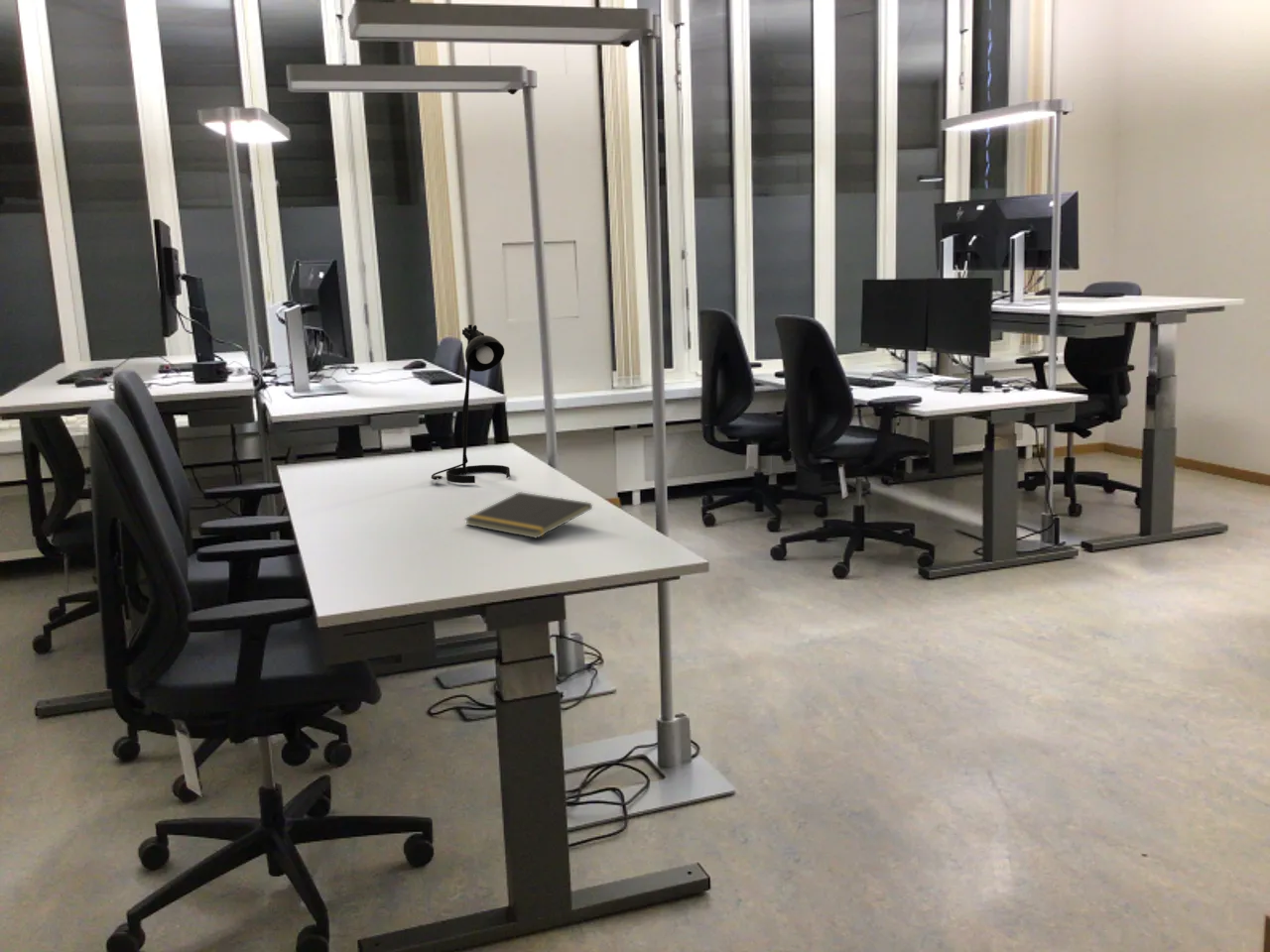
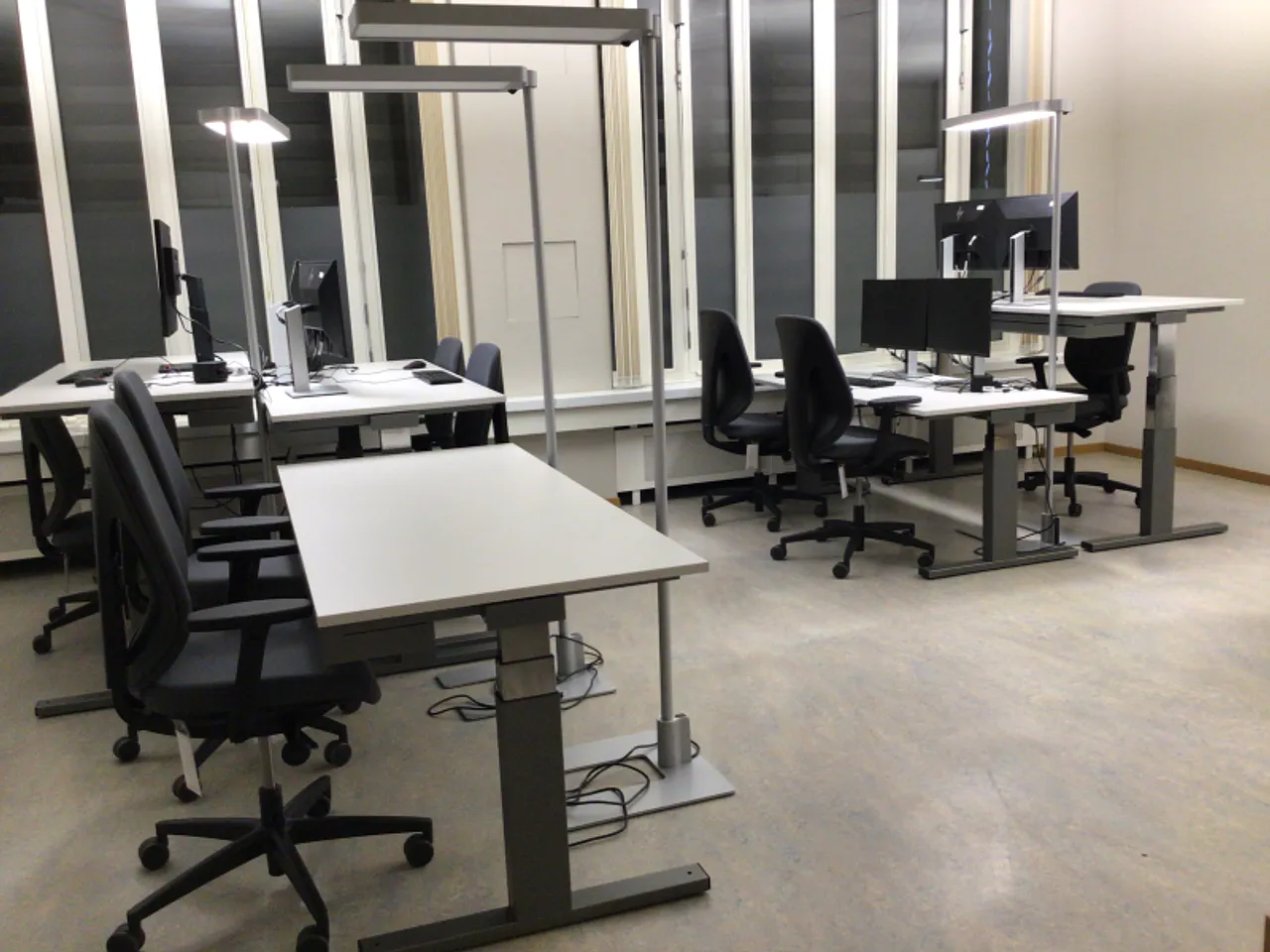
- notepad (527, 514)
- desk lamp (467, 403)
